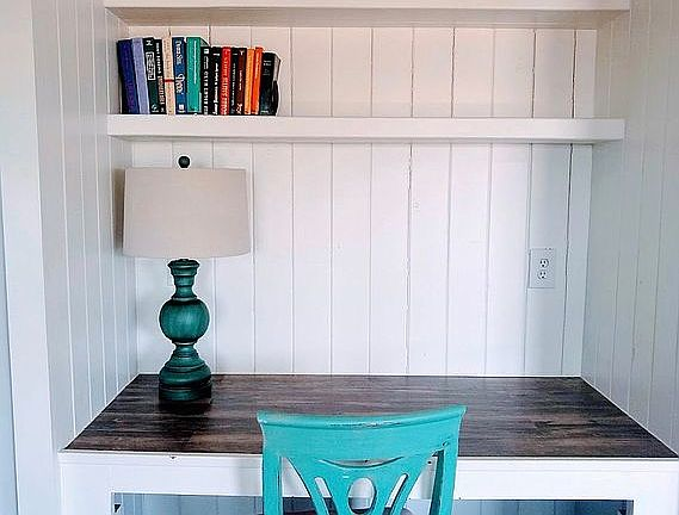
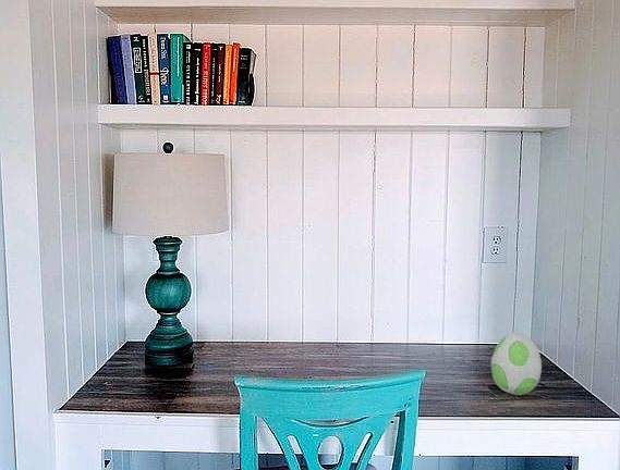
+ decorative egg (515, 362)
